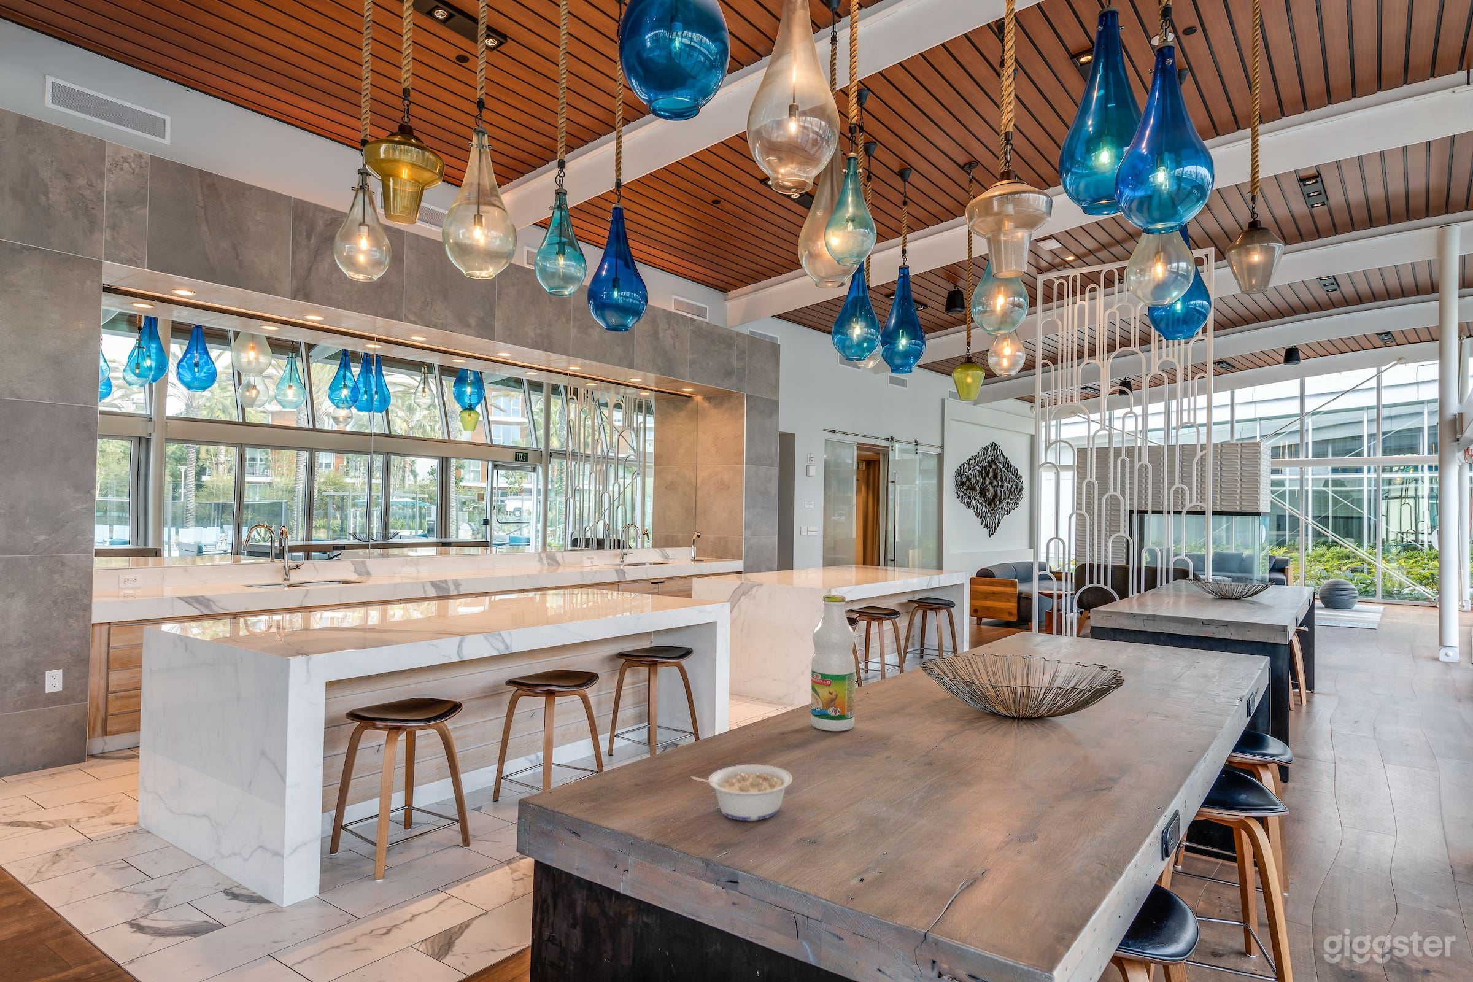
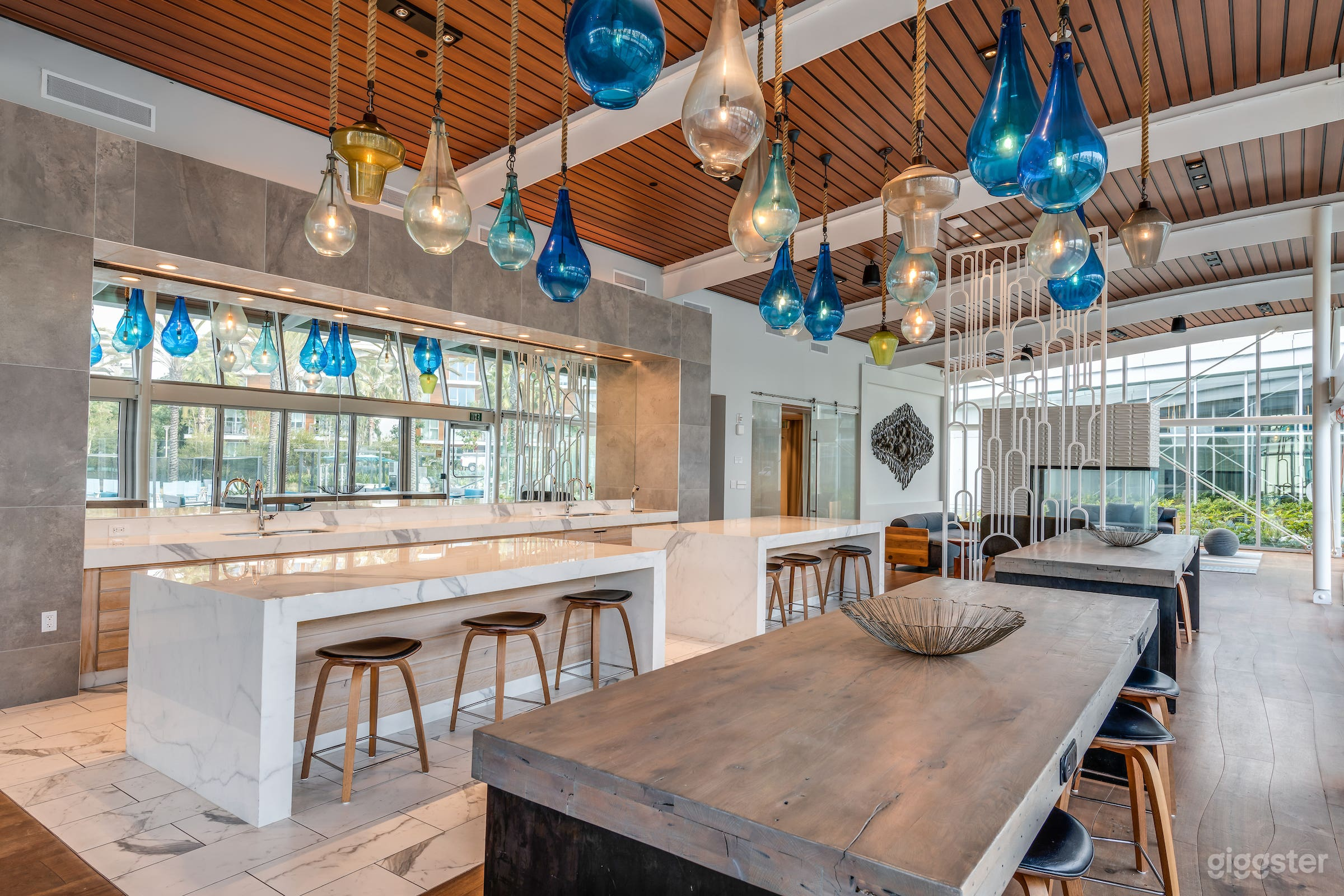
- legume (749, 791)
- bottle (833, 661)
